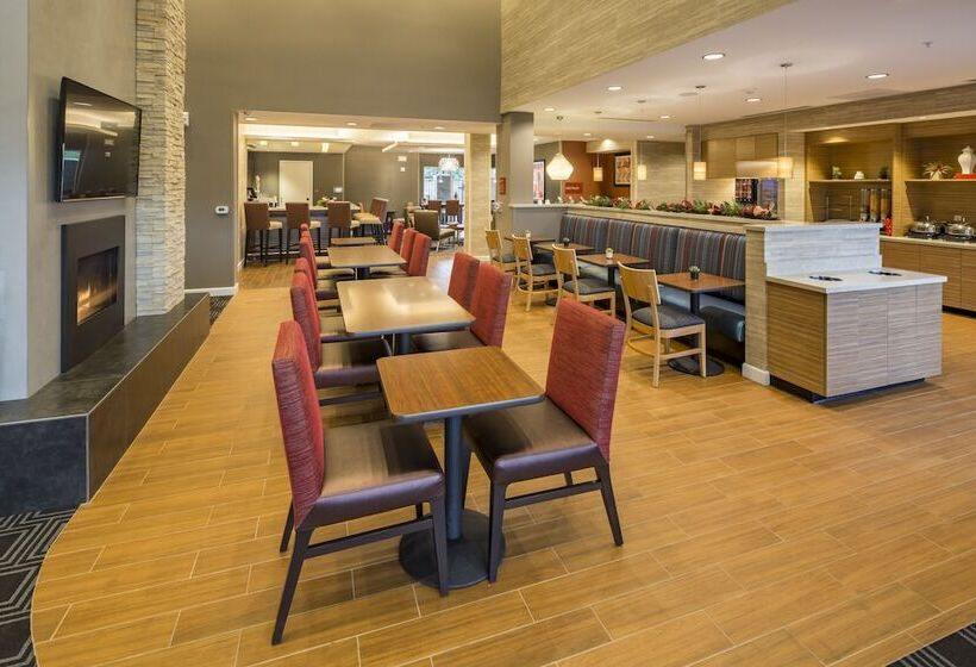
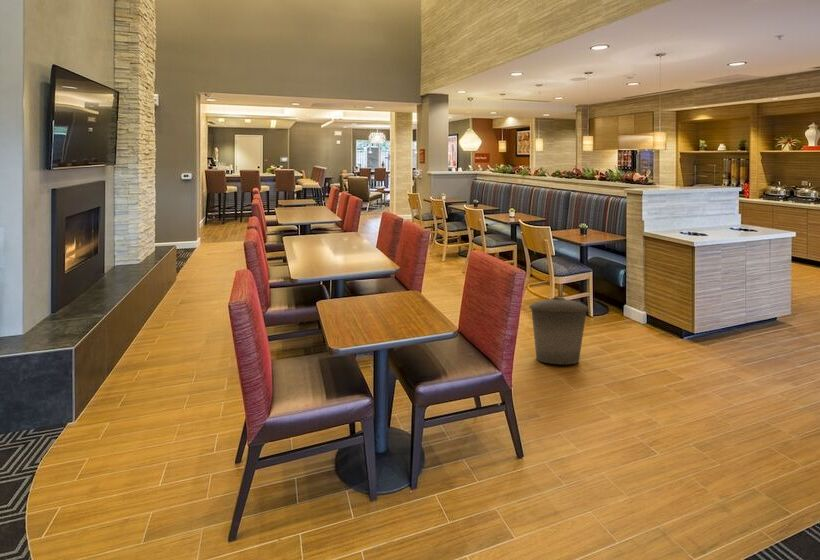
+ trash can (558, 328)
